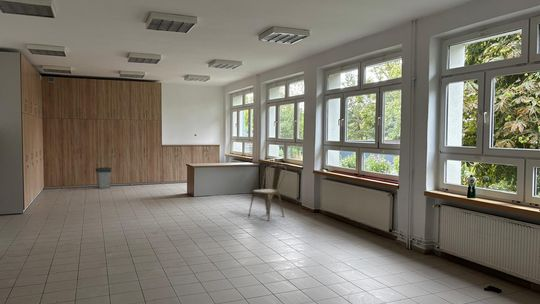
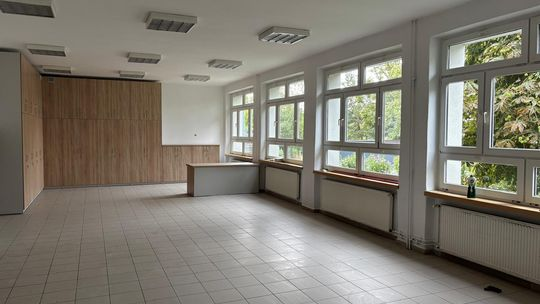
- chair (268, 191)
- trash can (103, 177)
